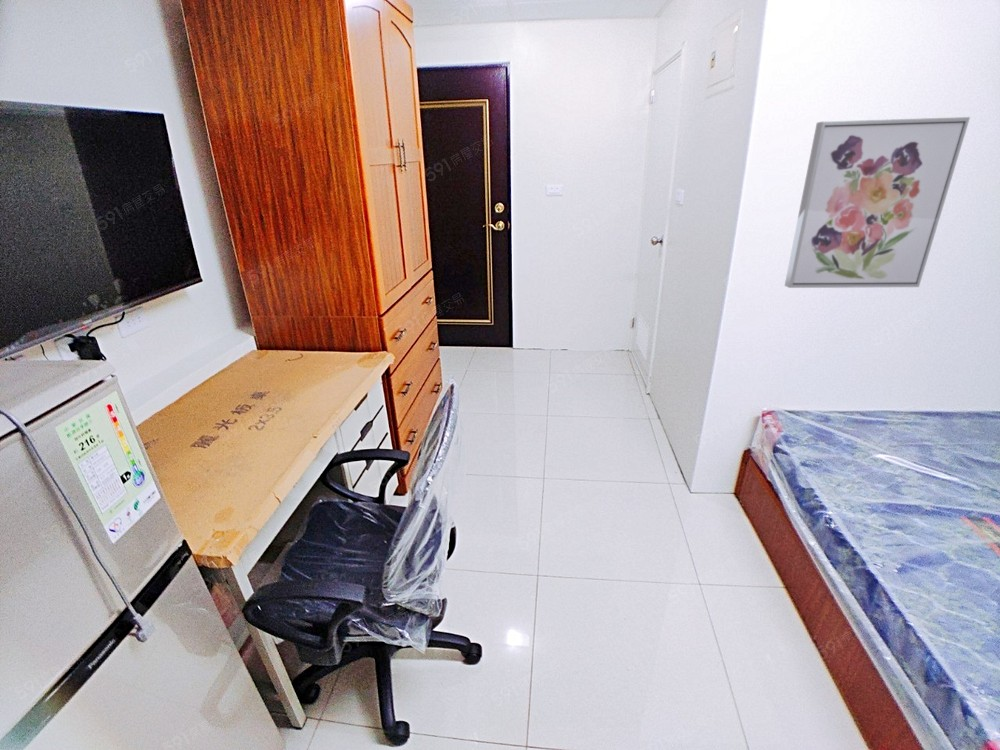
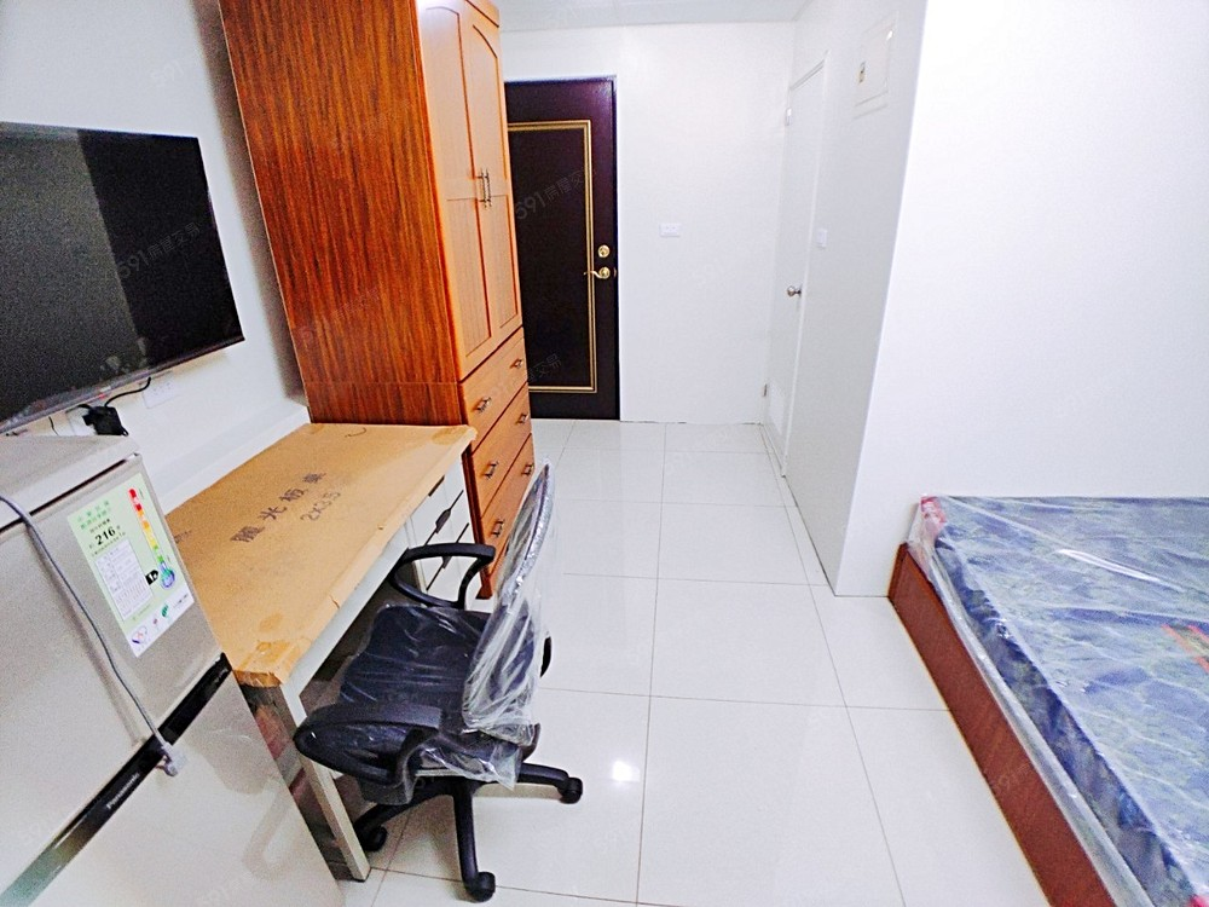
- wall art (869, 208)
